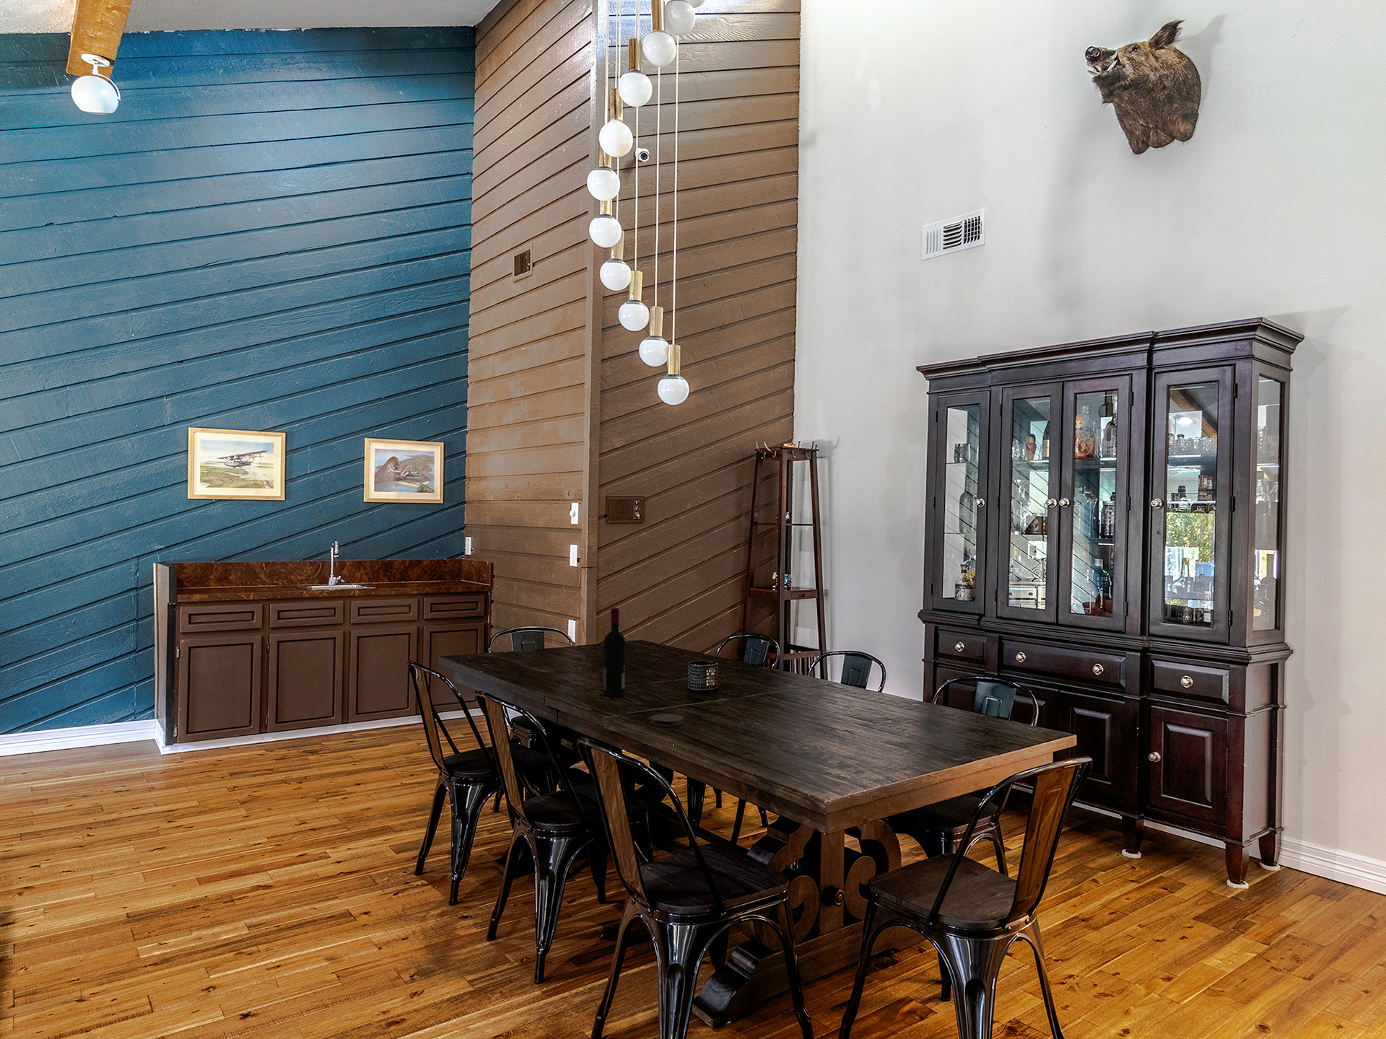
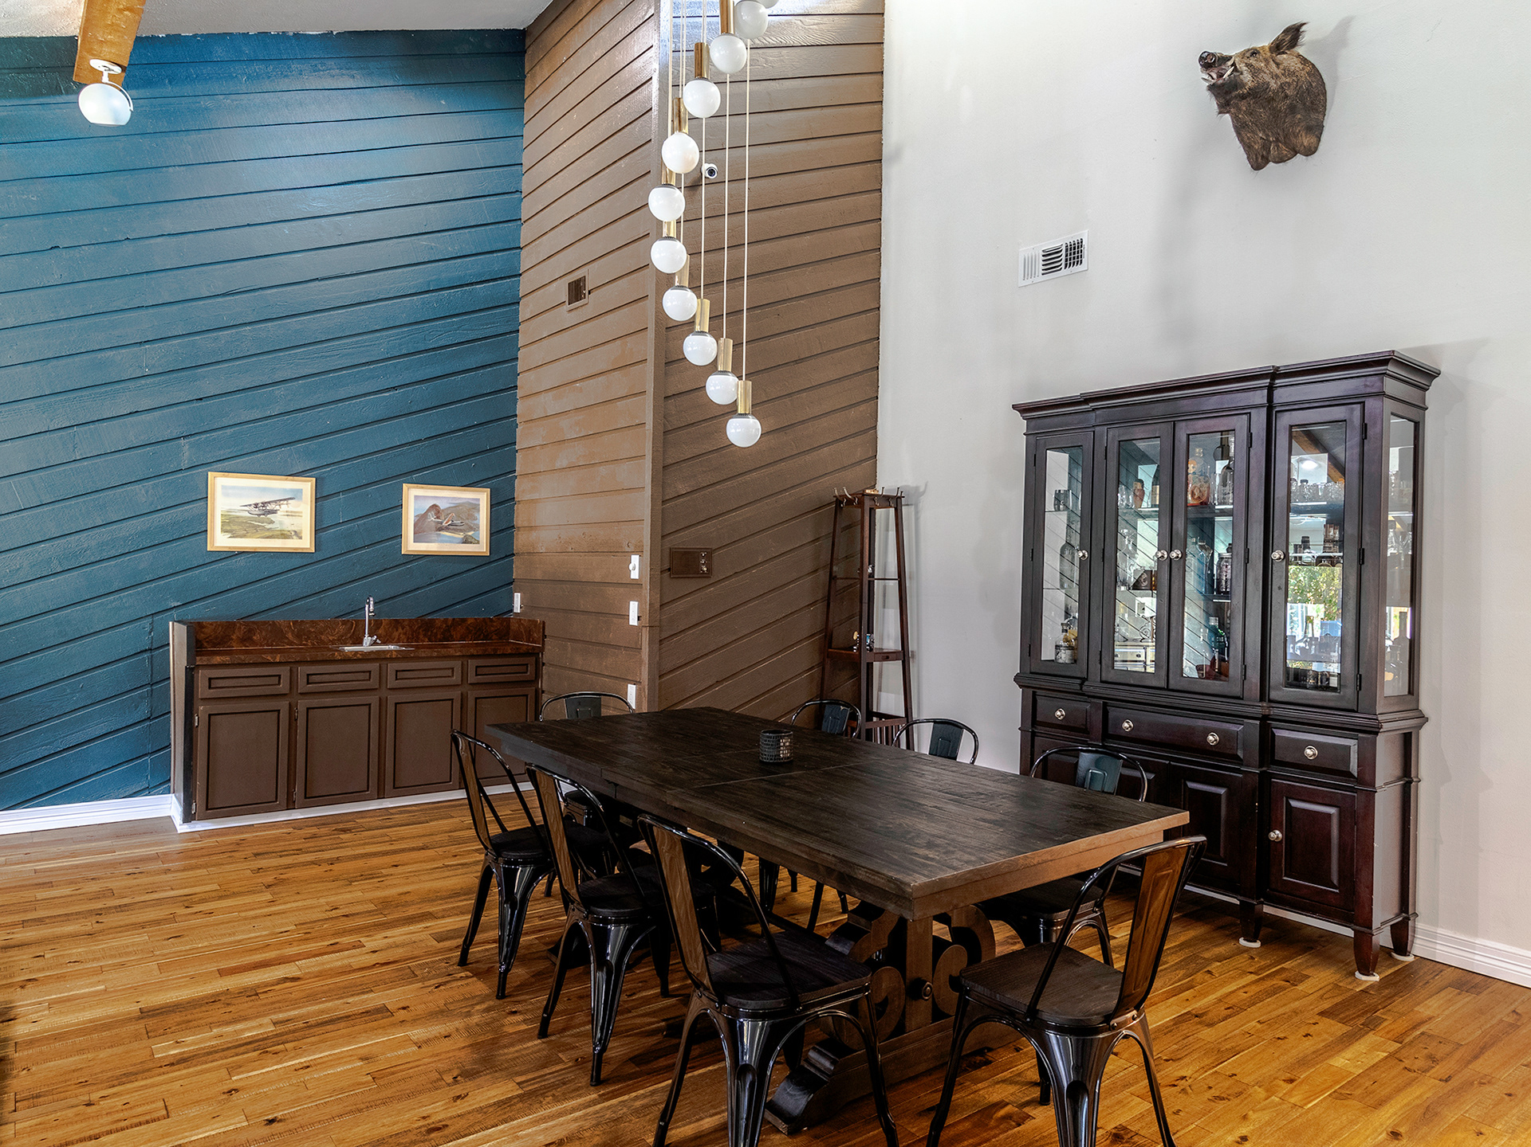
- alcohol (614, 652)
- coaster (667, 719)
